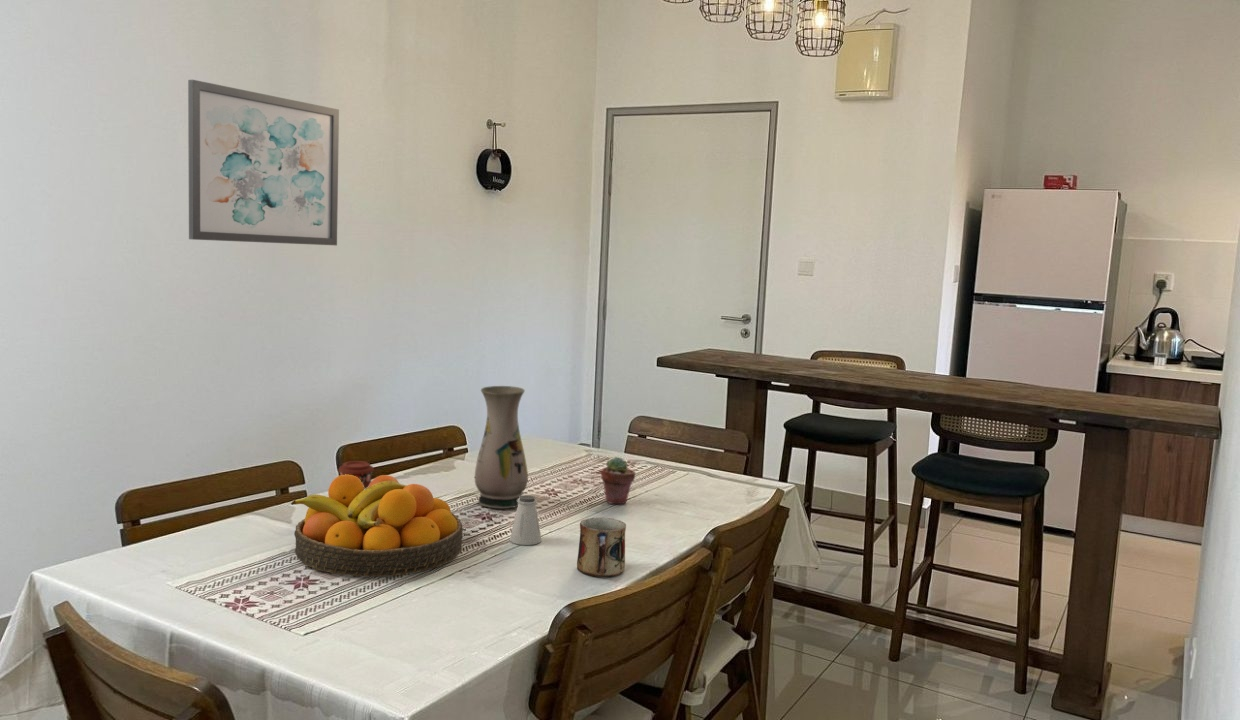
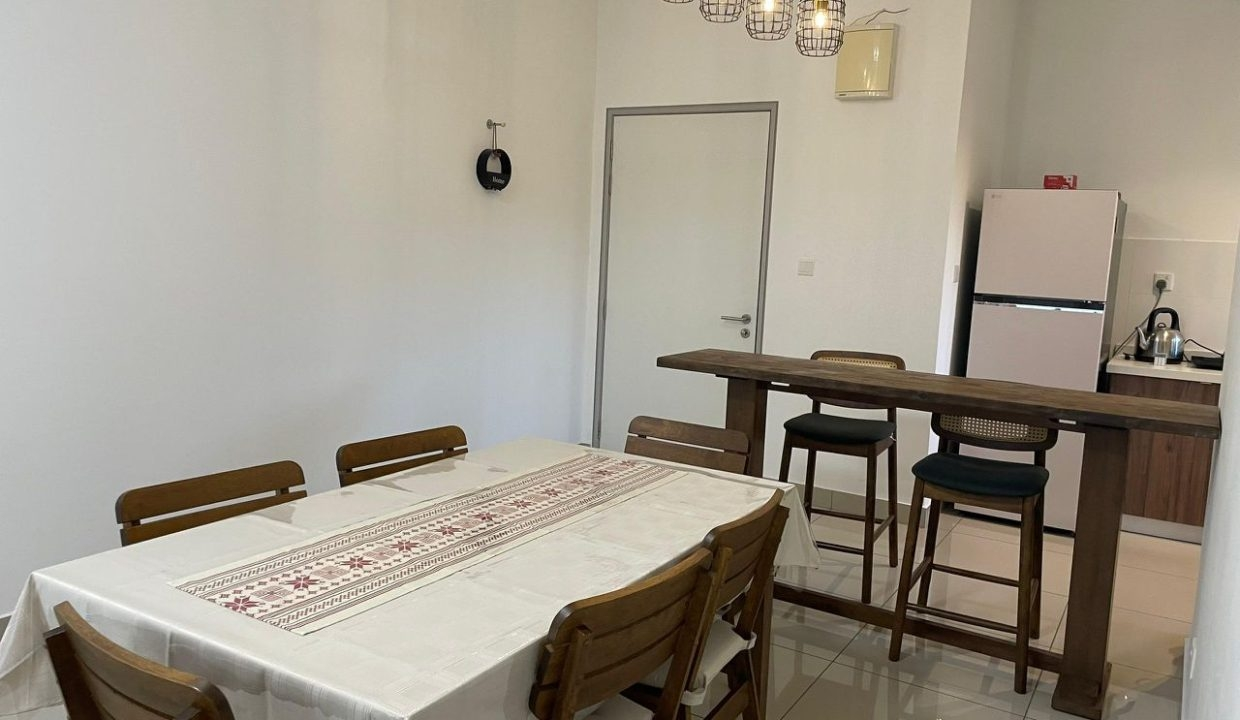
- vase (502, 446)
- saltshaker (526, 518)
- wall art (269, 169)
- fruit bowl (381, 514)
- potted succulent (617, 479)
- coffee cup (363, 486)
- mug (602, 547)
